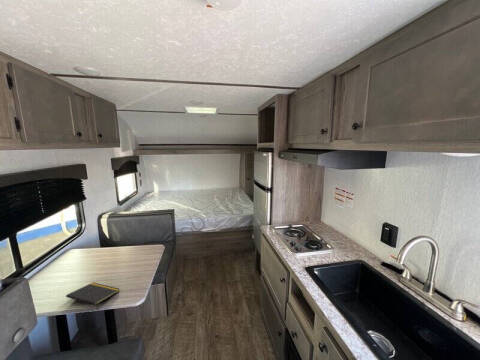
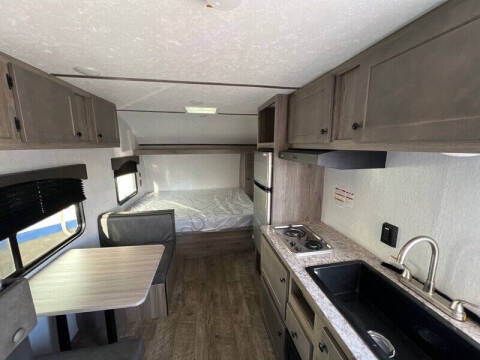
- notepad (94, 292)
